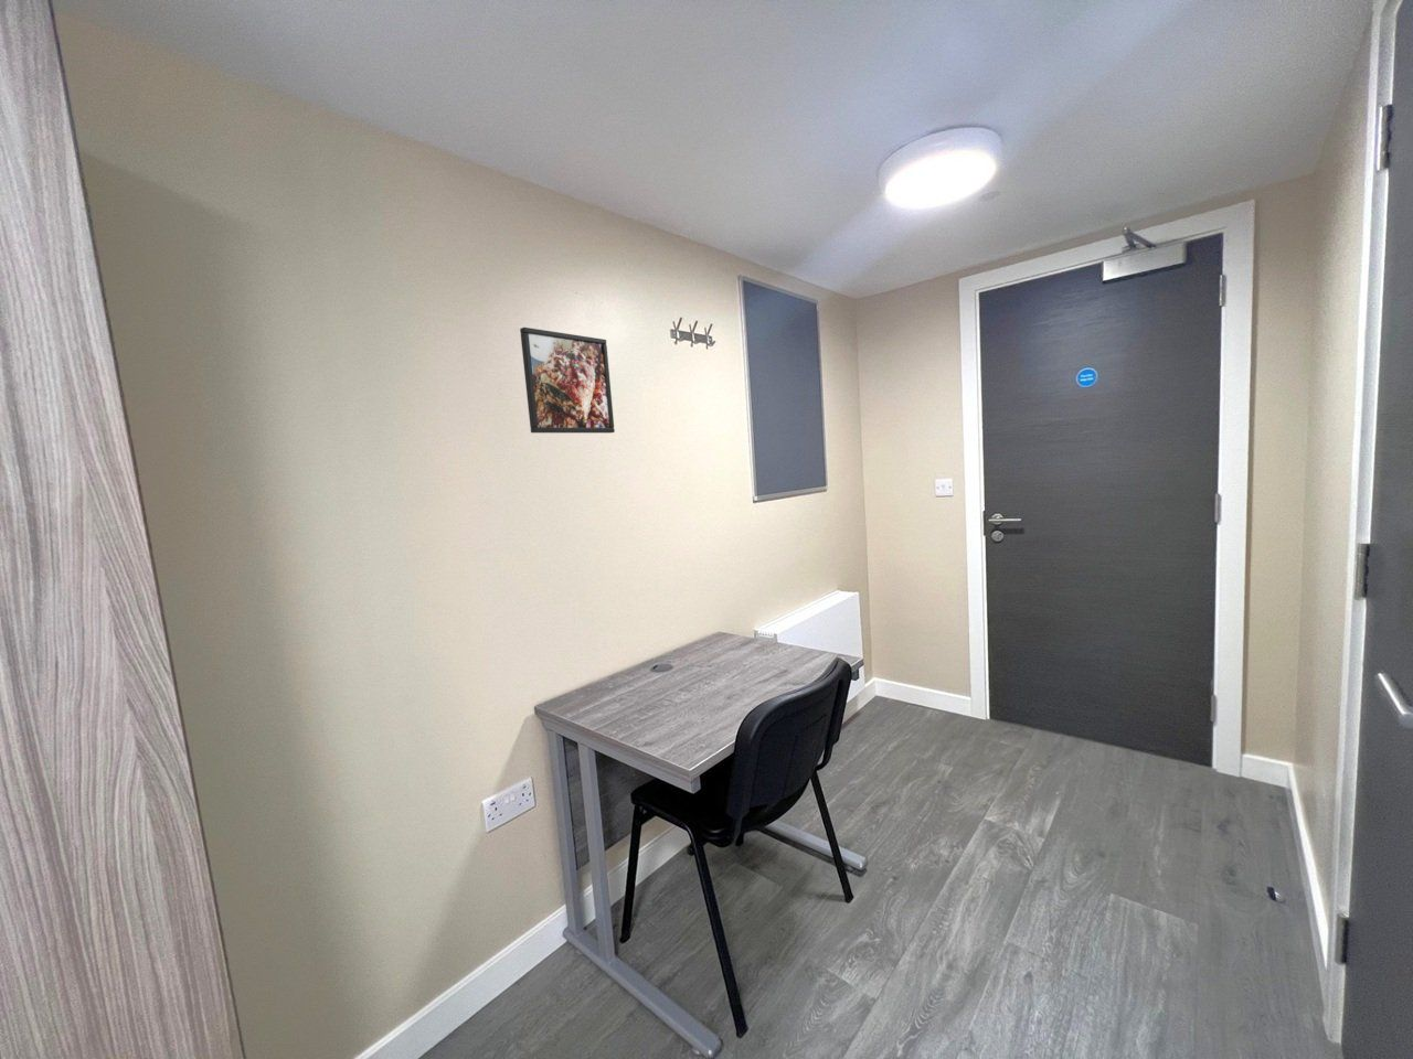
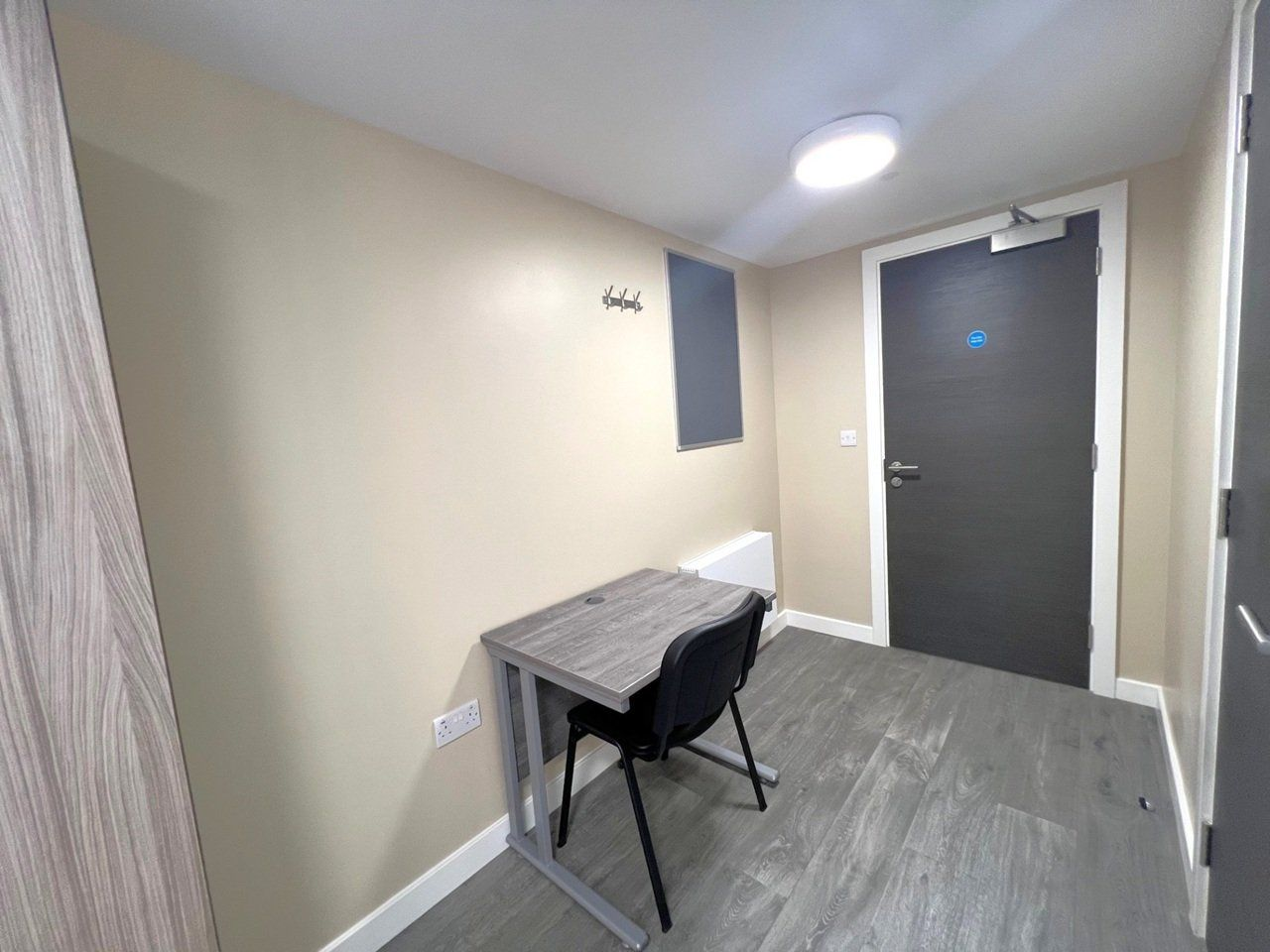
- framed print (570, 384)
